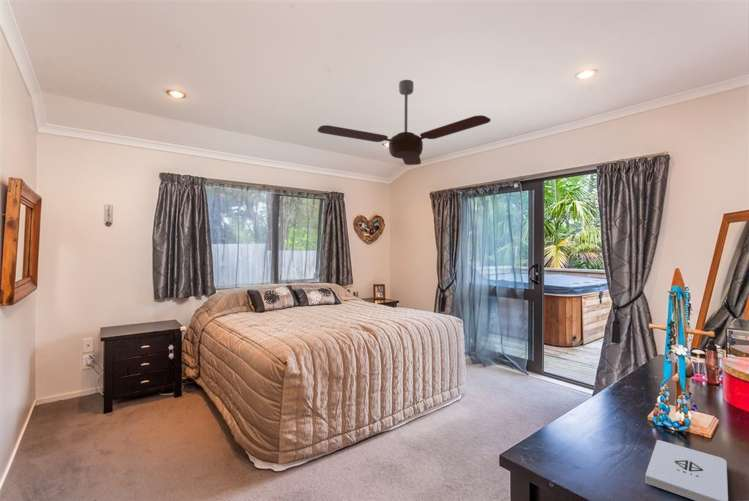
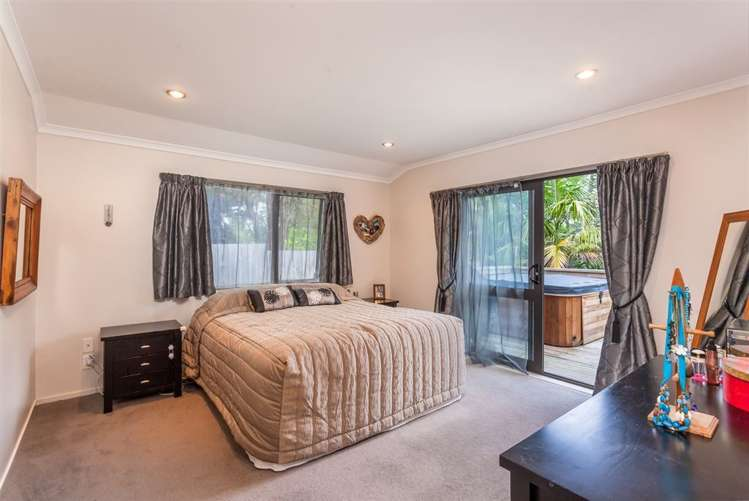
- ceiling fan (404, 125)
- notepad (687, 470)
